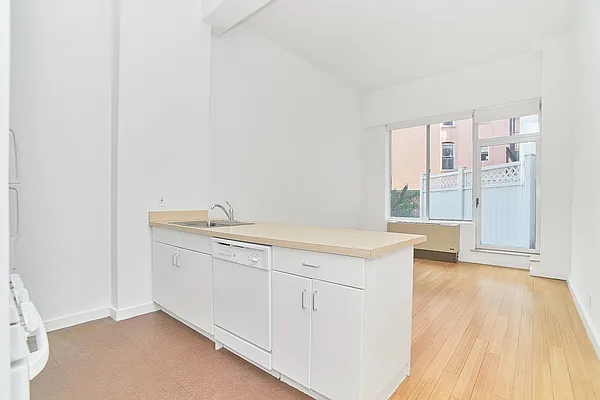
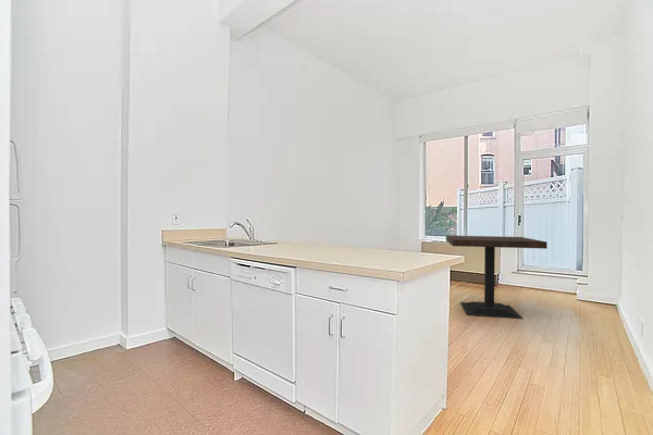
+ dining table (489, 274)
